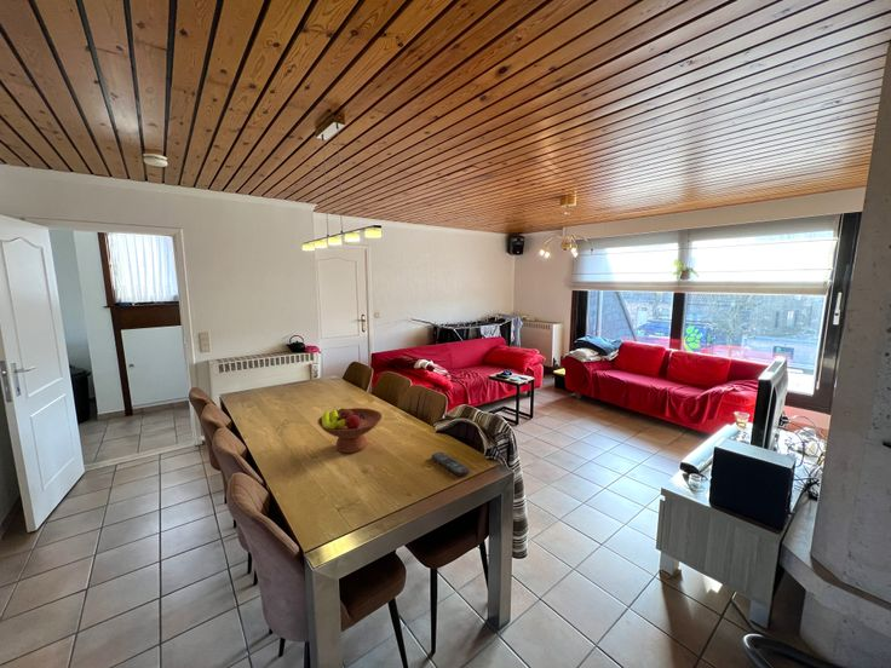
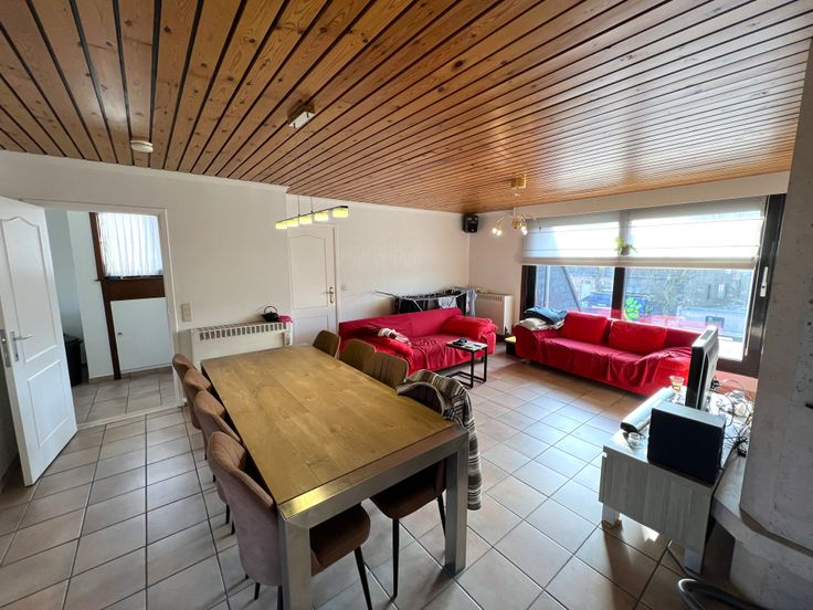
- fruit bowl (350, 426)
- remote control (449, 462)
